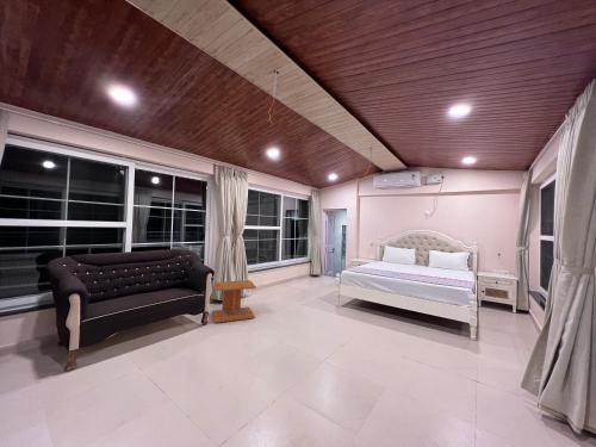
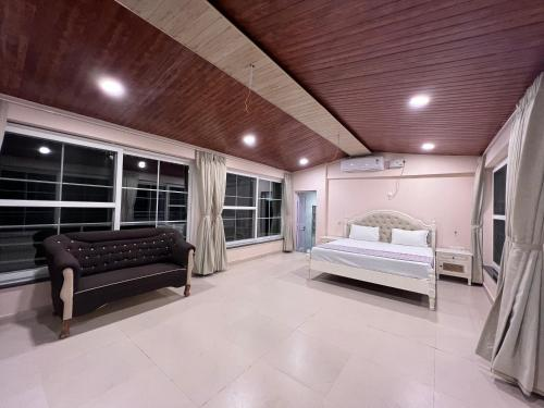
- side table (234, 299)
